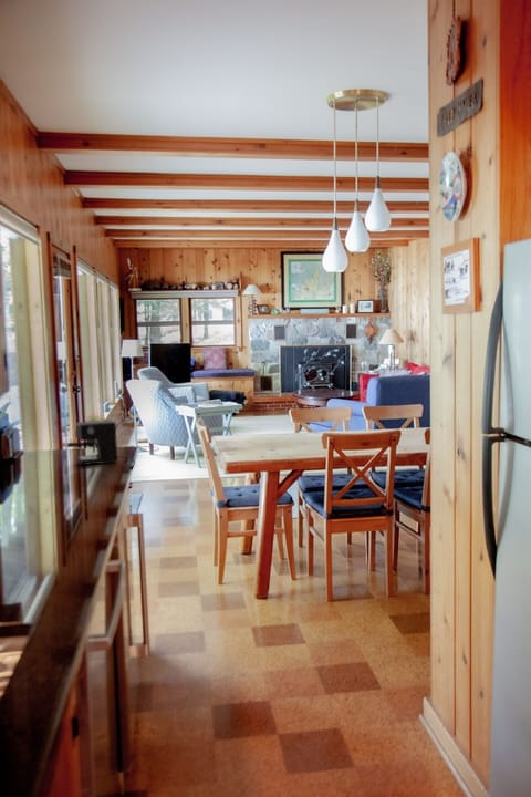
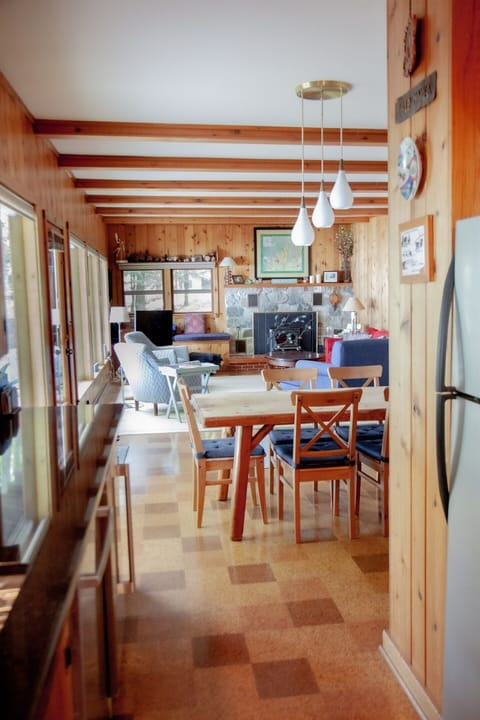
- coffee maker (102, 444)
